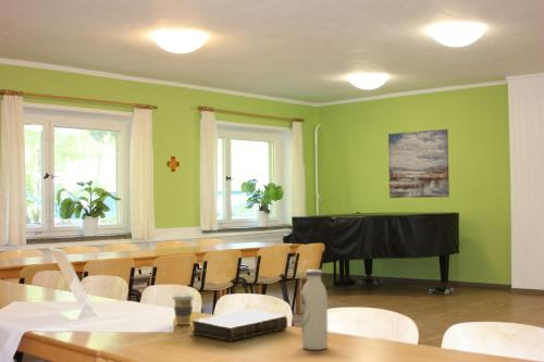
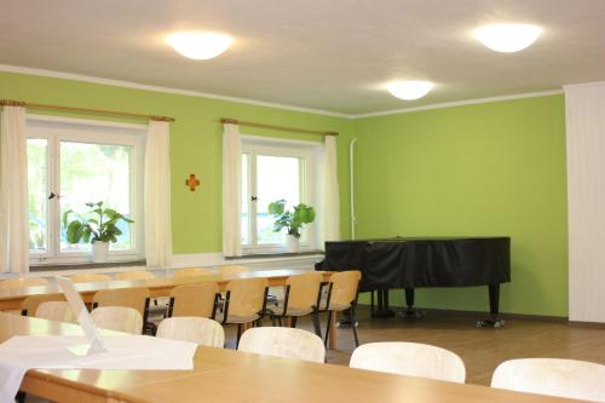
- coffee cup (183, 309)
- wall art (418, 164)
- water bottle (313, 308)
- book (239, 324)
